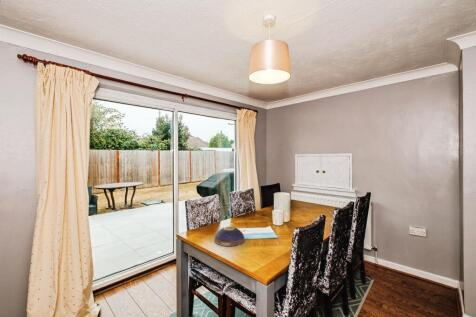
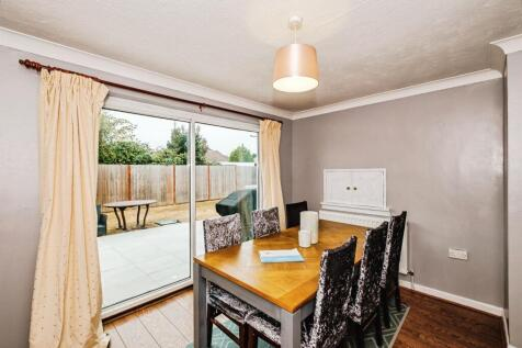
- decorative bowl (229, 233)
